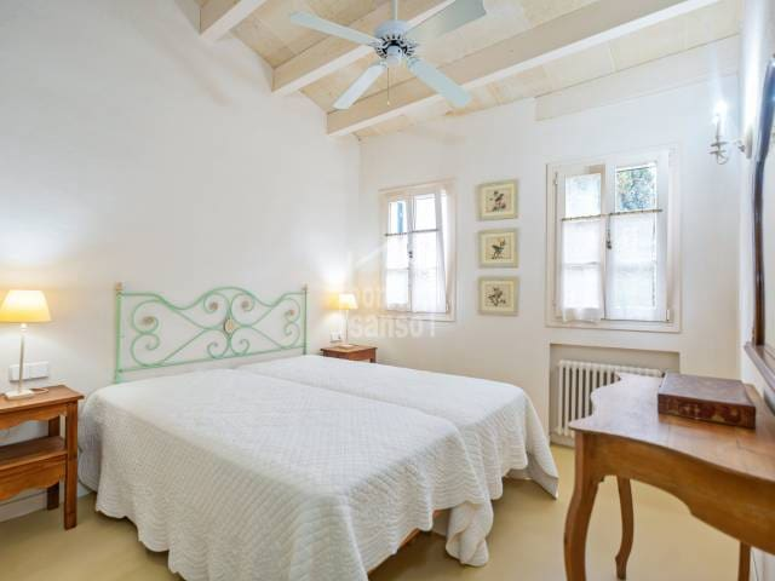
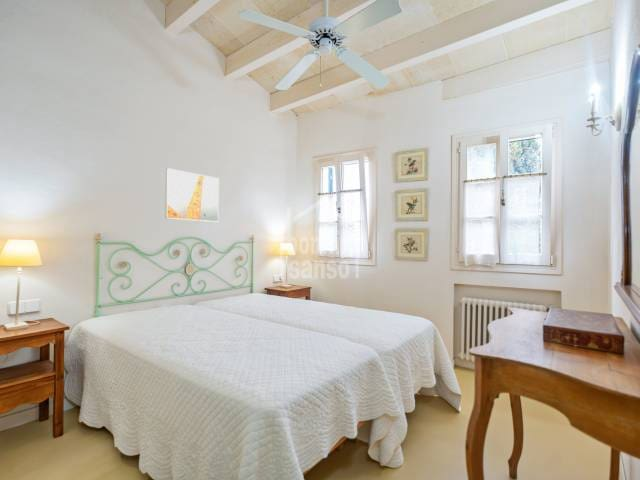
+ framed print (193, 196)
